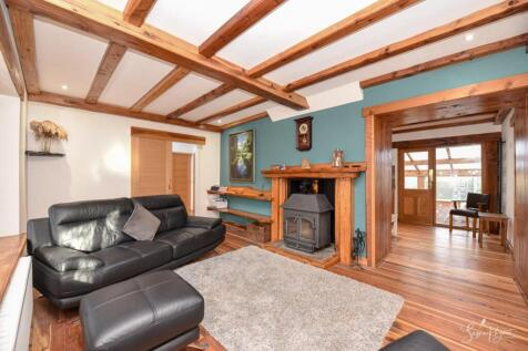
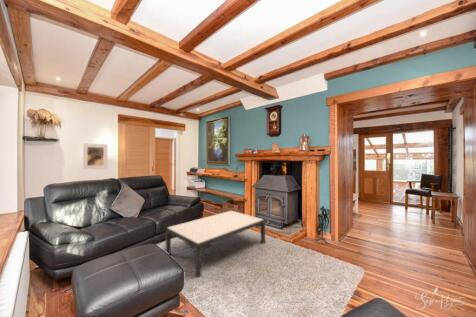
+ coffee table (218, 235)
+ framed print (95, 156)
